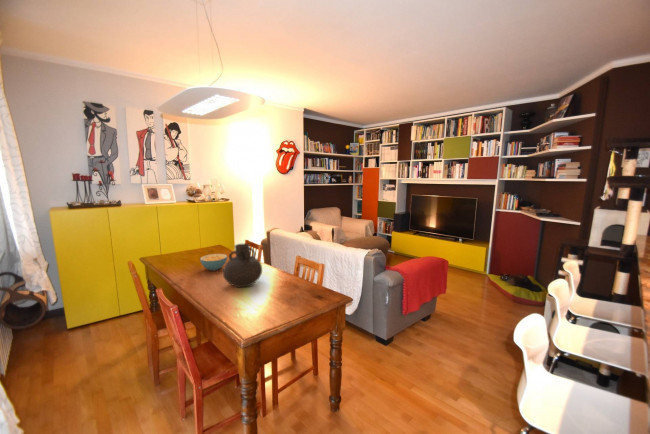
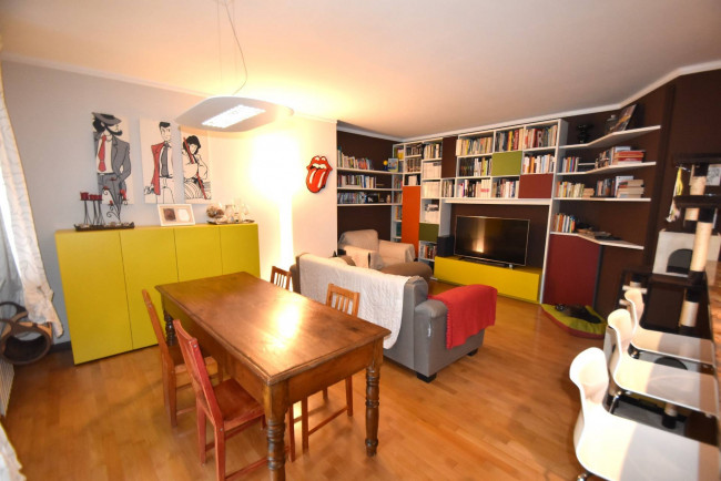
- cereal bowl (214, 263)
- vase (242, 265)
